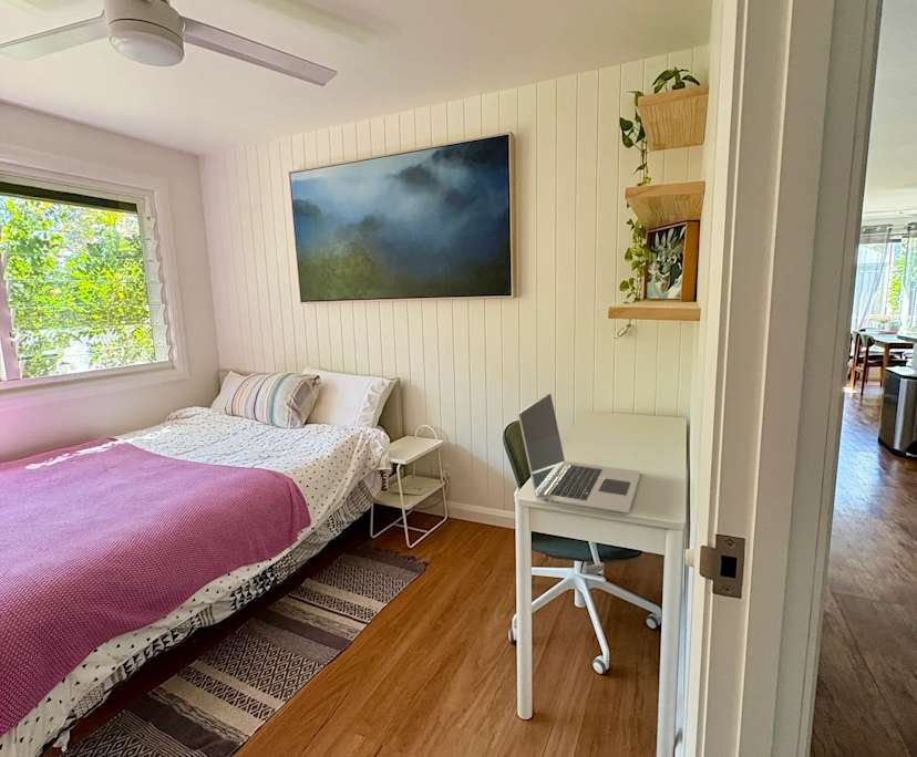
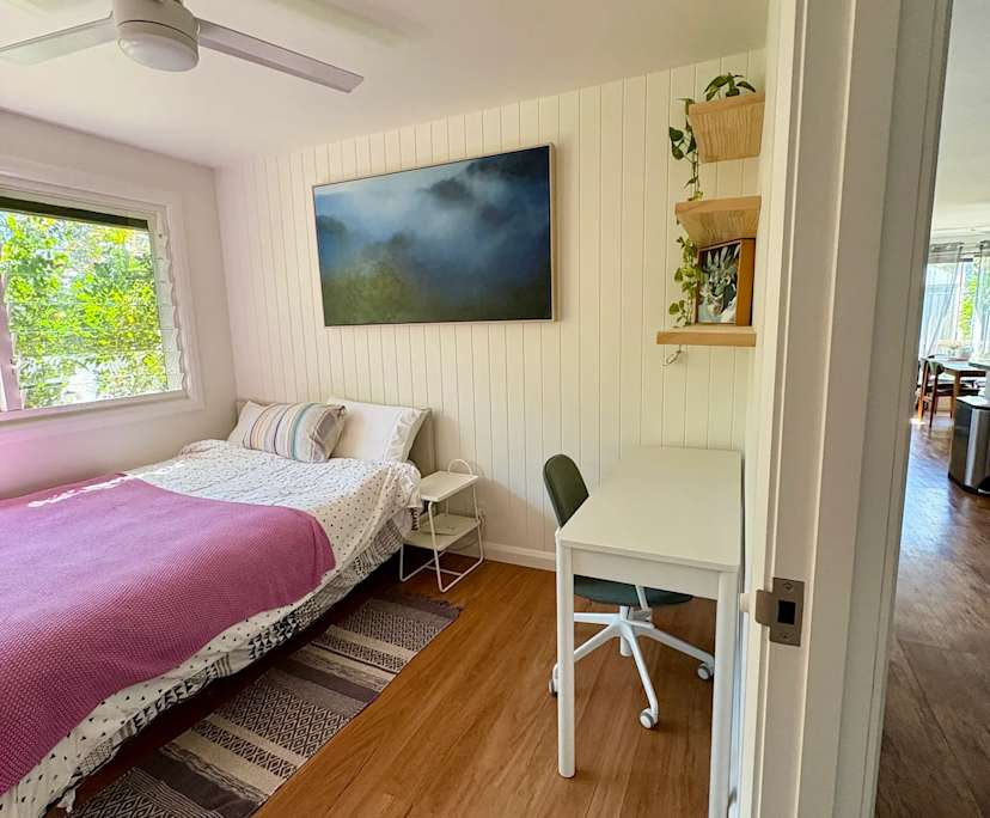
- laptop (579, 463)
